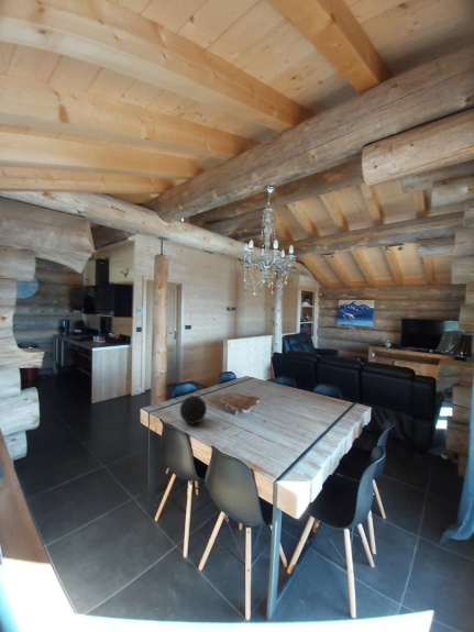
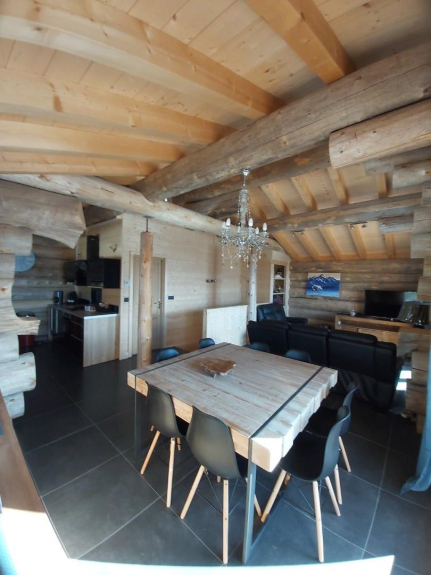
- decorative ball (192, 409)
